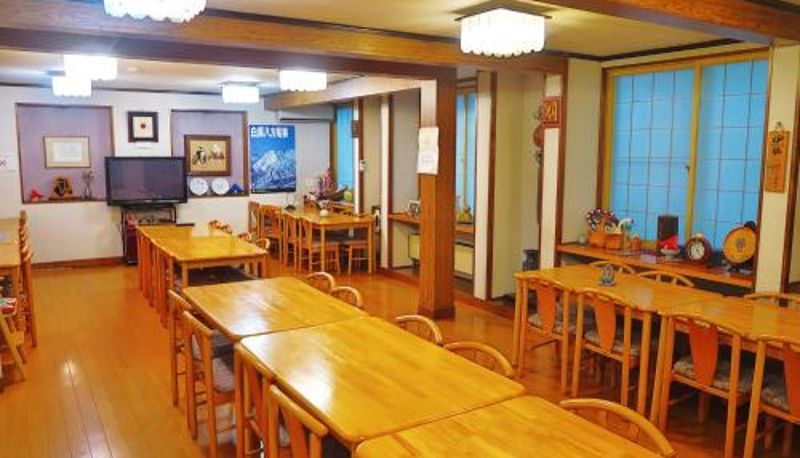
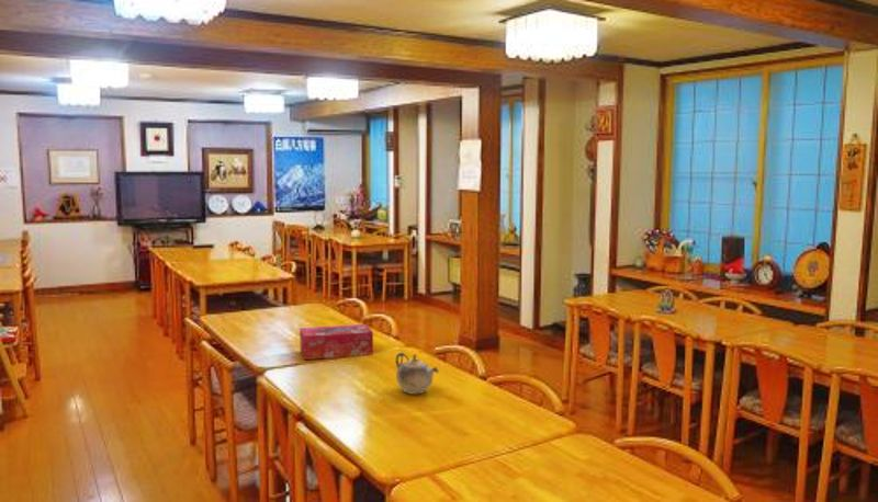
+ tissue box (336, 341)
+ teapot (416, 373)
